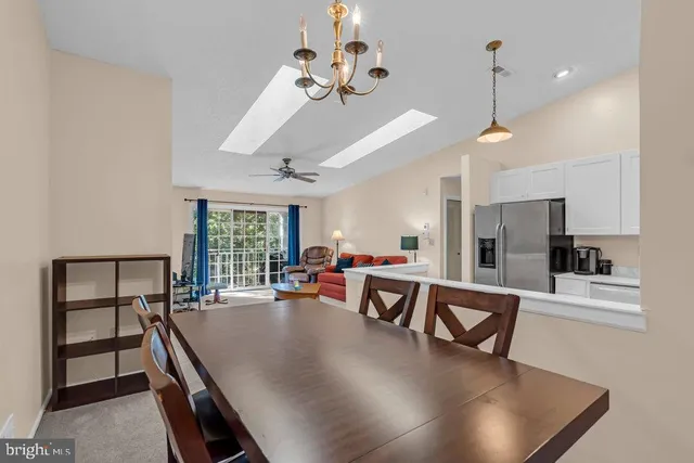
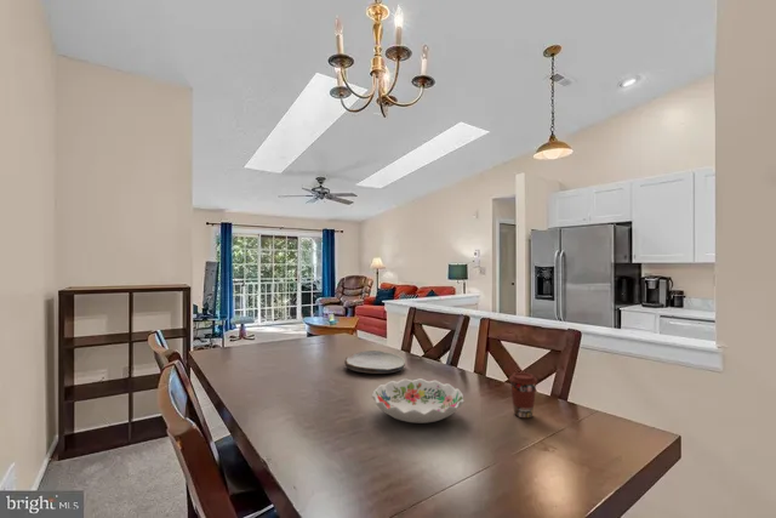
+ decorative bowl (417, 403)
+ plate (375, 362)
+ coffee cup (523, 394)
